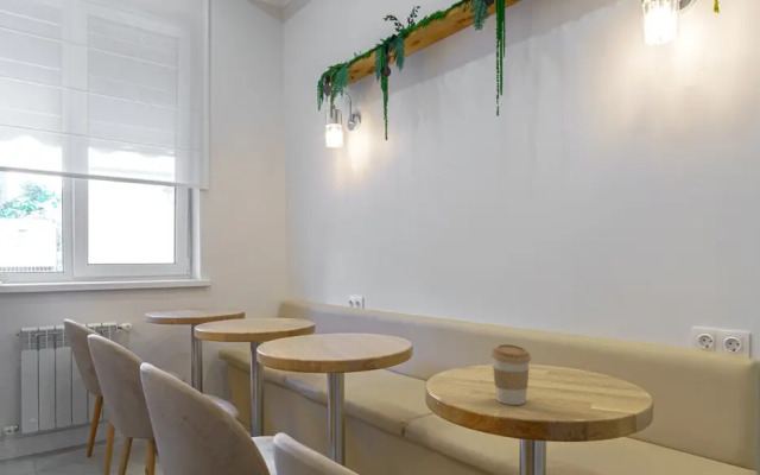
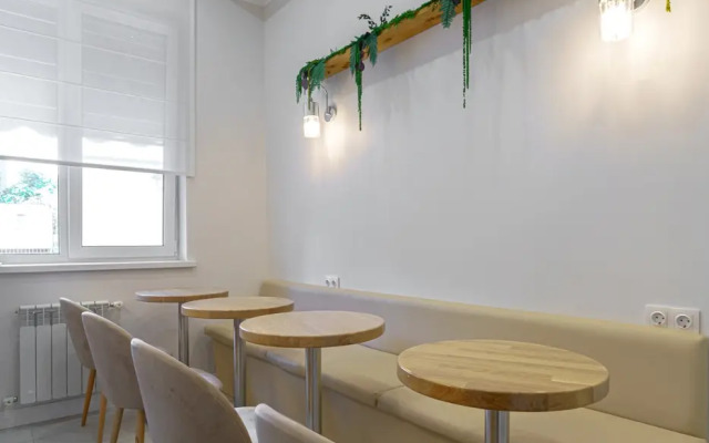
- coffee cup (511, 373)
